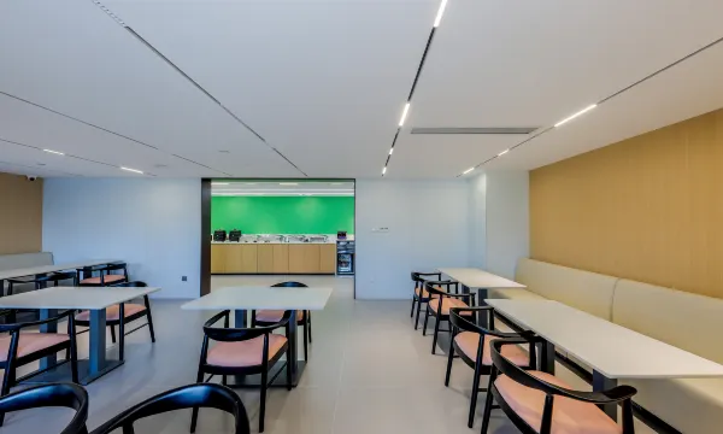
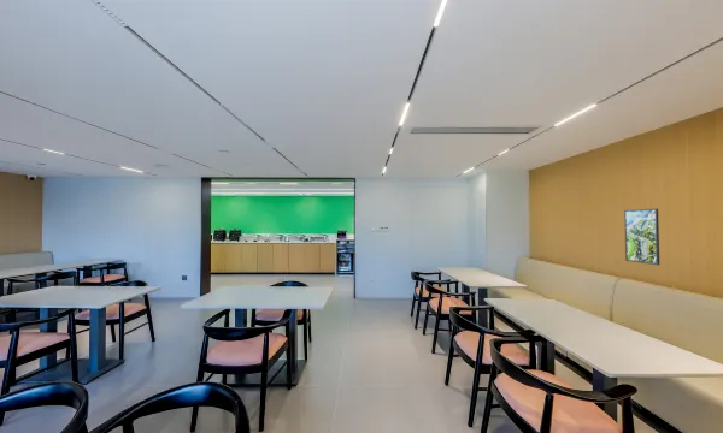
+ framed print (640, 236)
